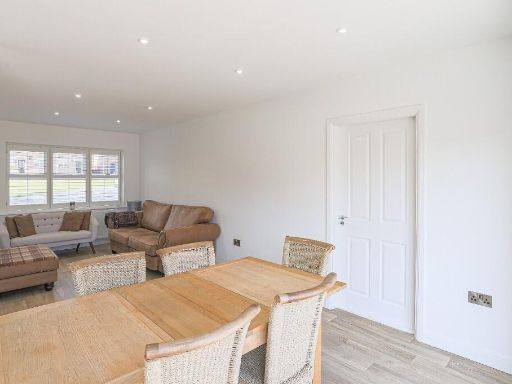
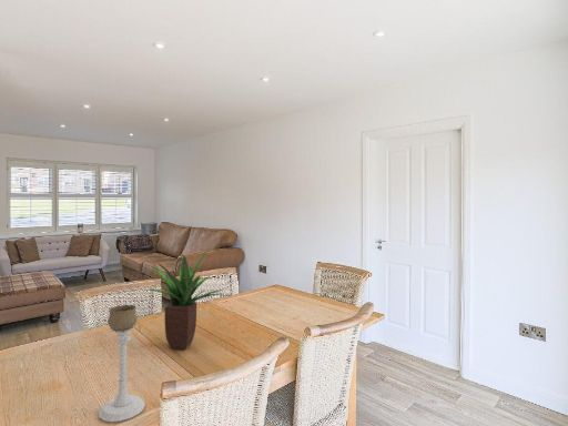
+ candle holder (122, 358)
+ potted plant (187, 297)
